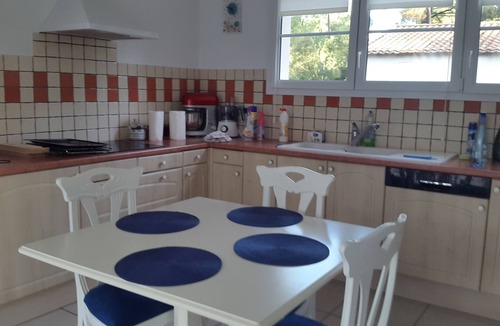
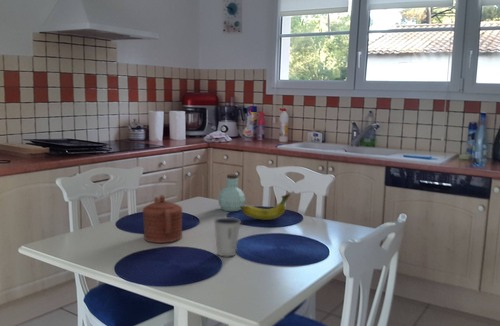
+ dixie cup (226, 237)
+ teapot (162, 216)
+ jar (231, 192)
+ fruit (264, 209)
